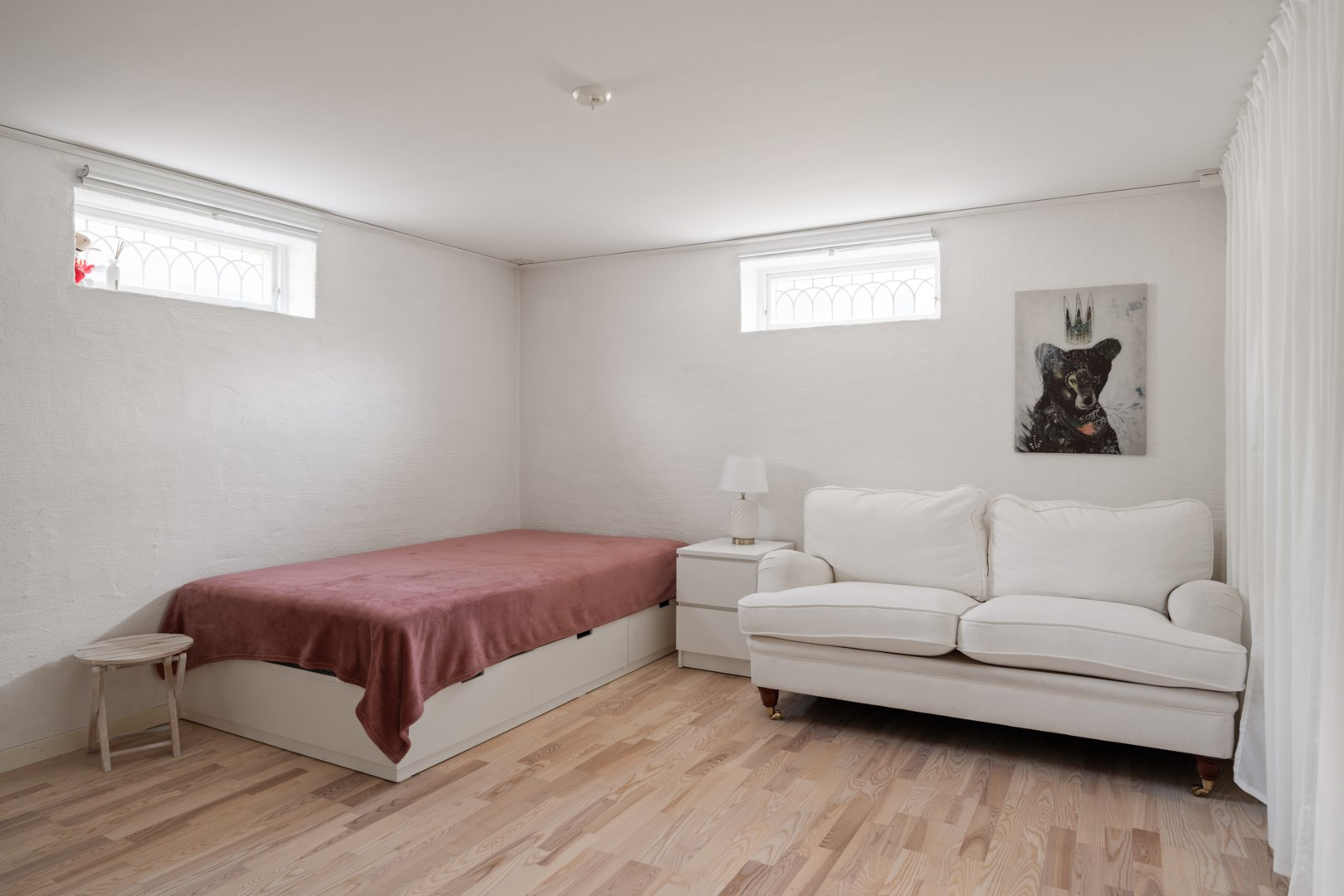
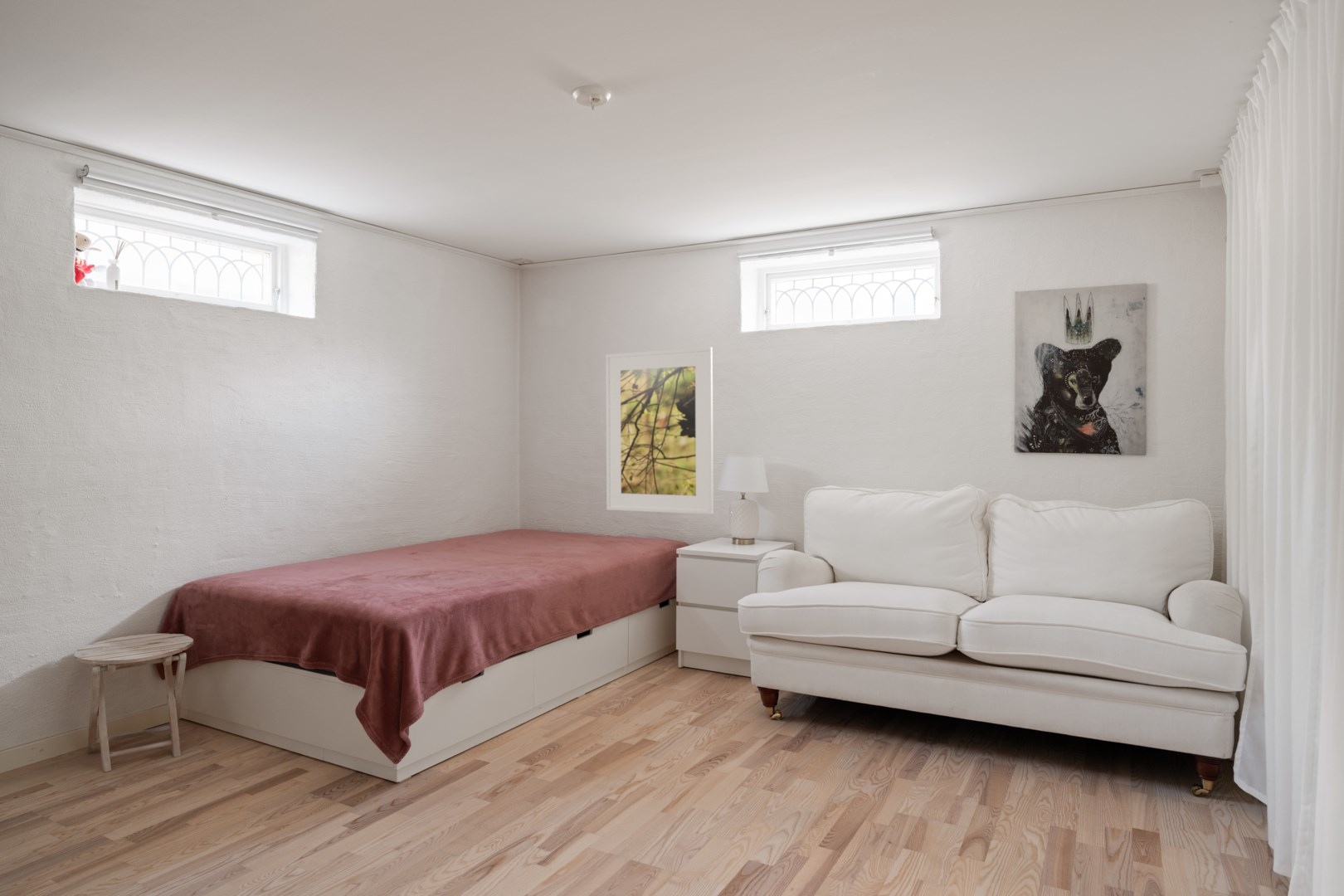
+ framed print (657, 431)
